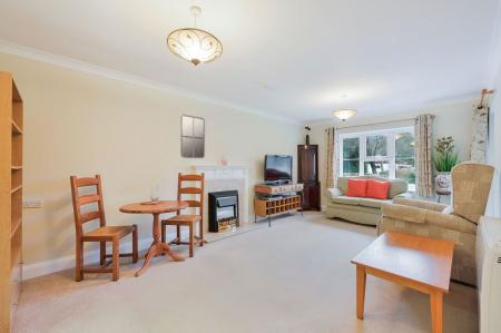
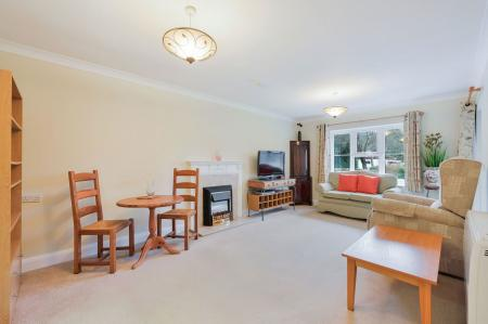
- home mirror (193, 137)
